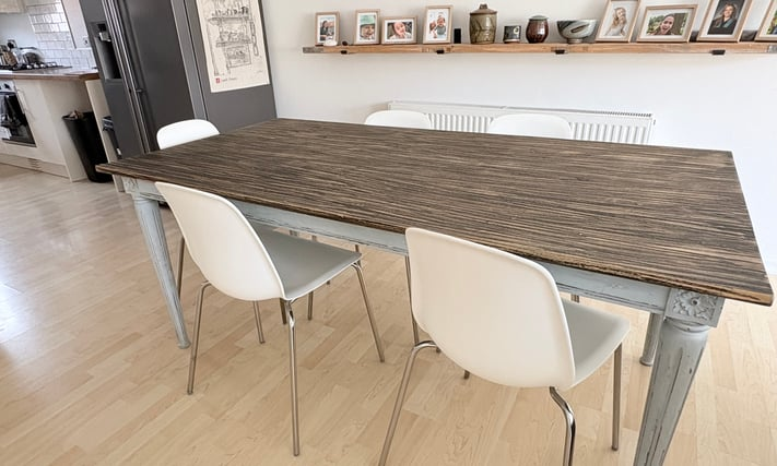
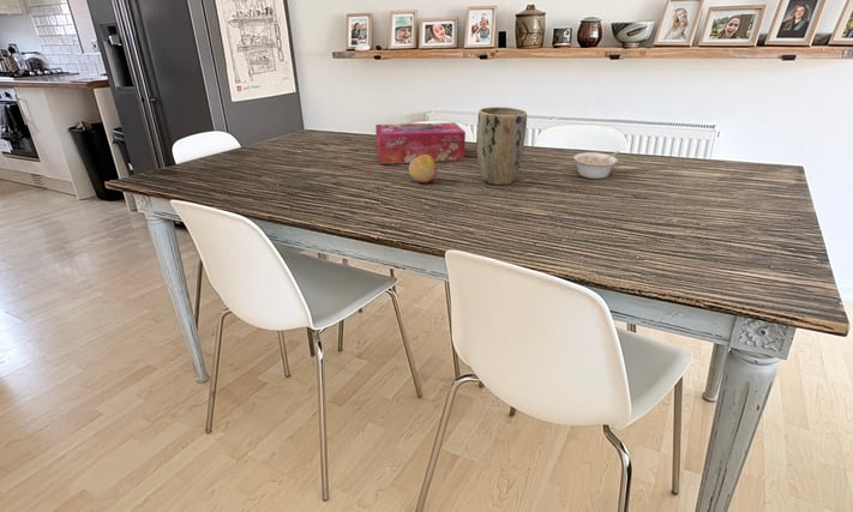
+ legume (594, 164)
+ tissue box (419, 141)
+ plant pot (499, 146)
+ fruit (422, 168)
